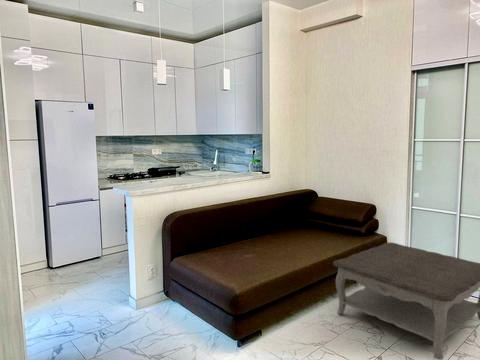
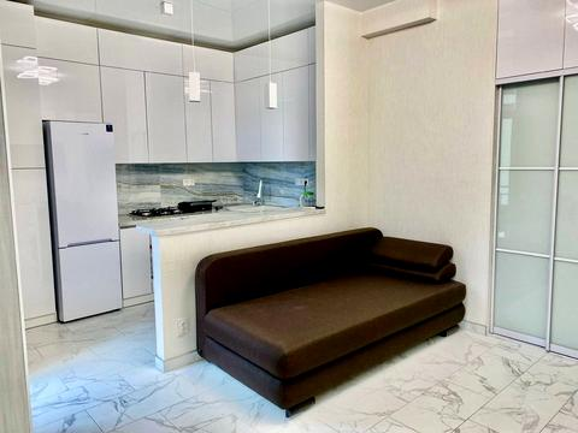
- coffee table (410, 290)
